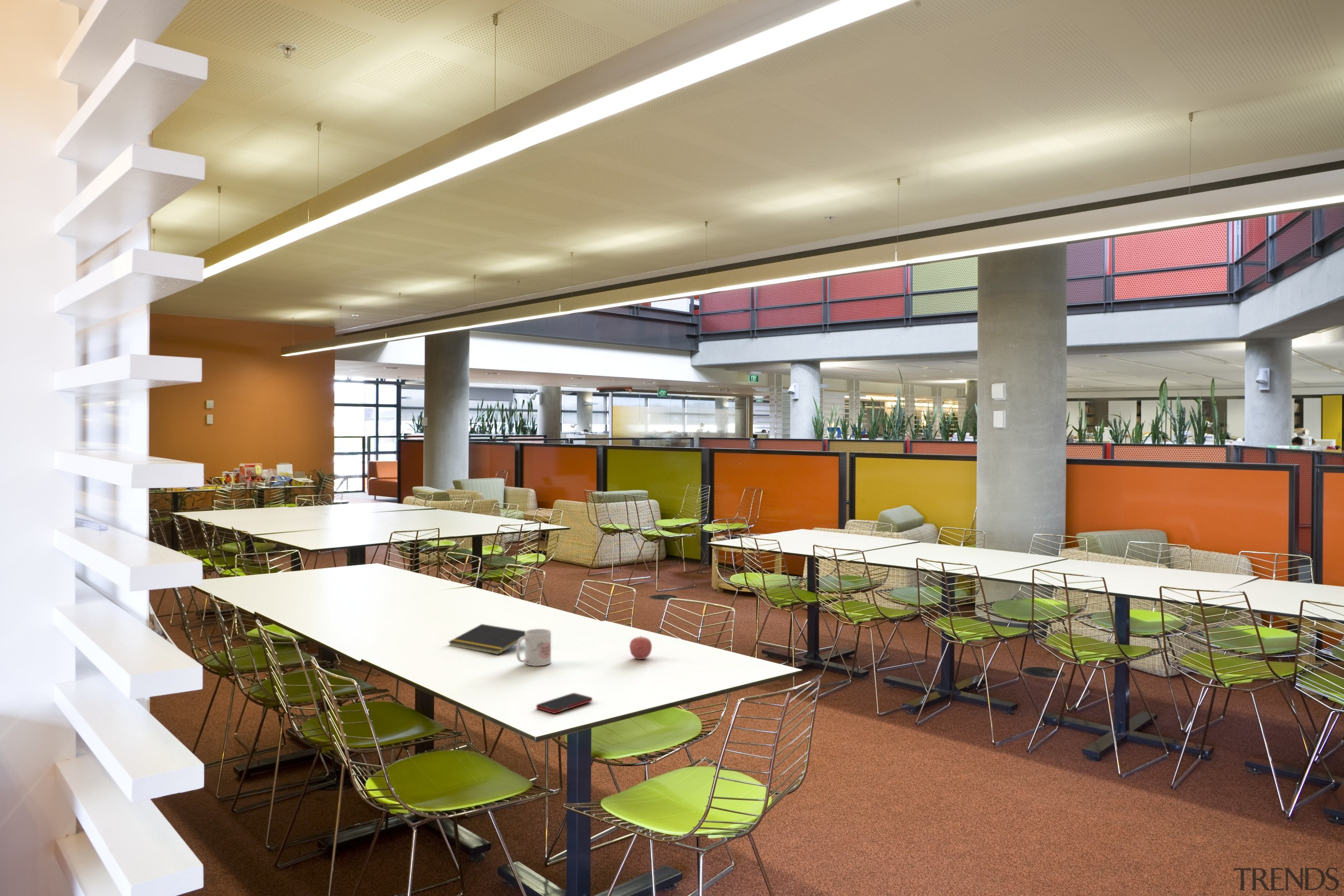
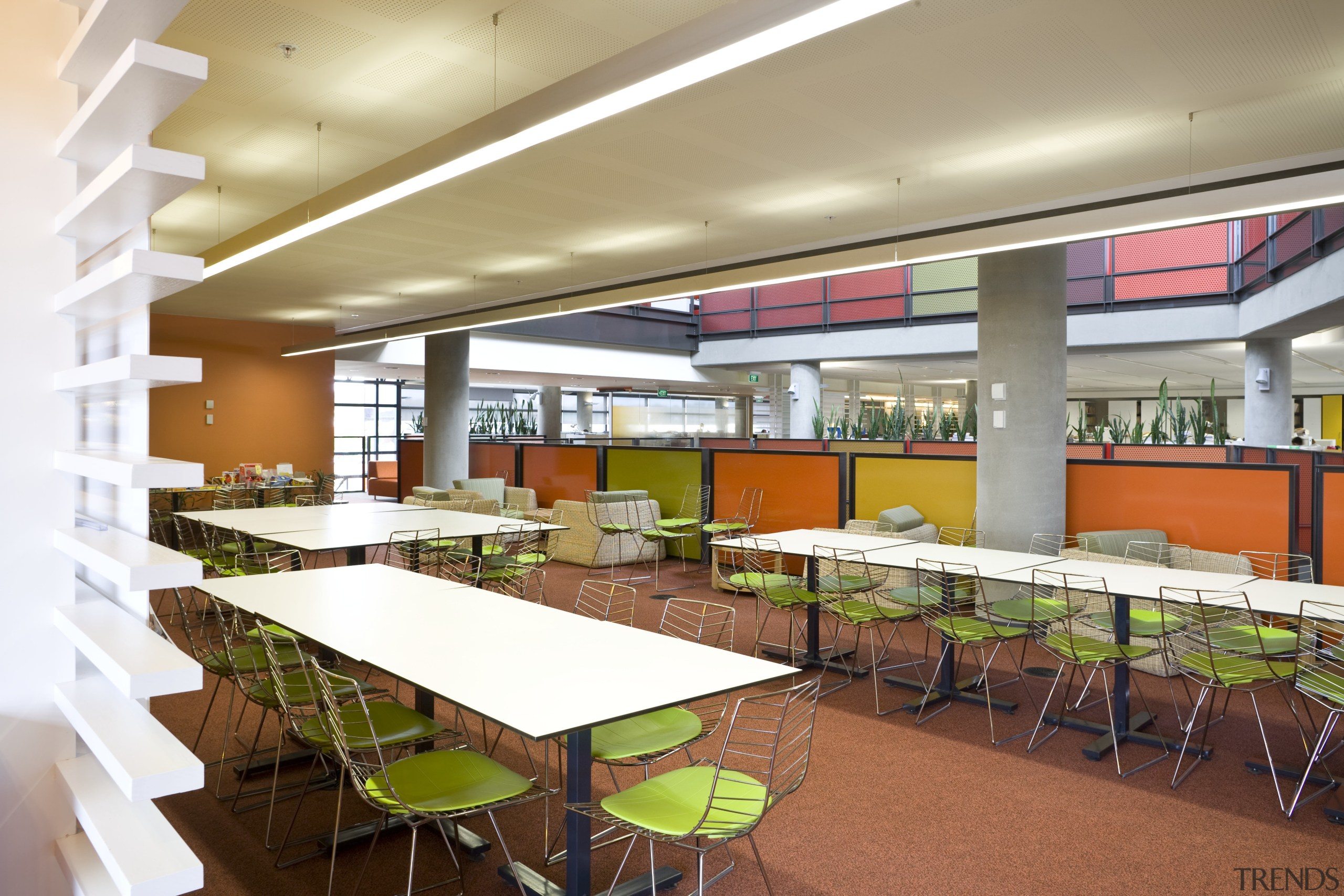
- mug (533, 648)
- apple (640, 647)
- notepad (489, 638)
- cell phone (564, 703)
